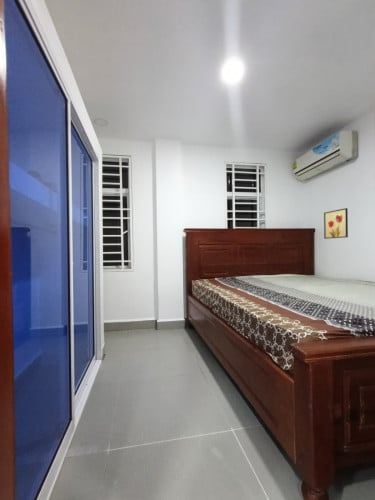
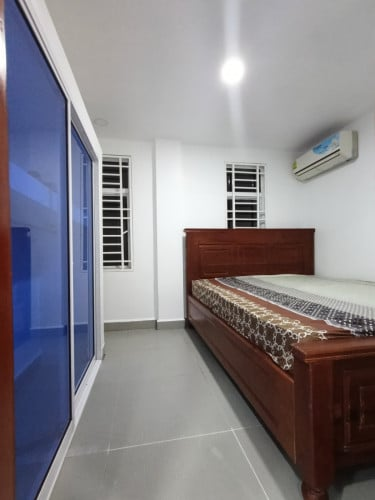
- wall art (335, 224)
